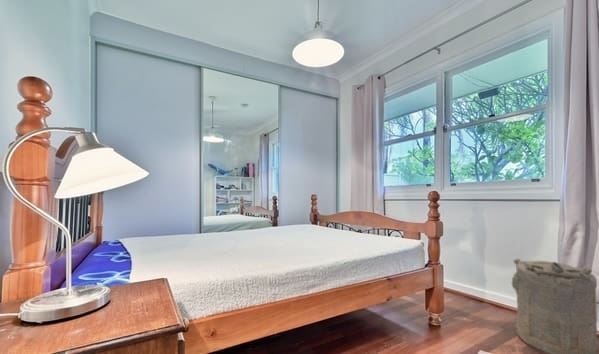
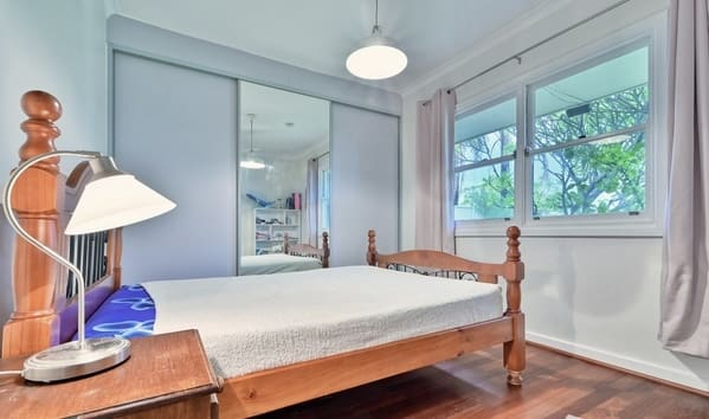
- laundry hamper (550, 300)
